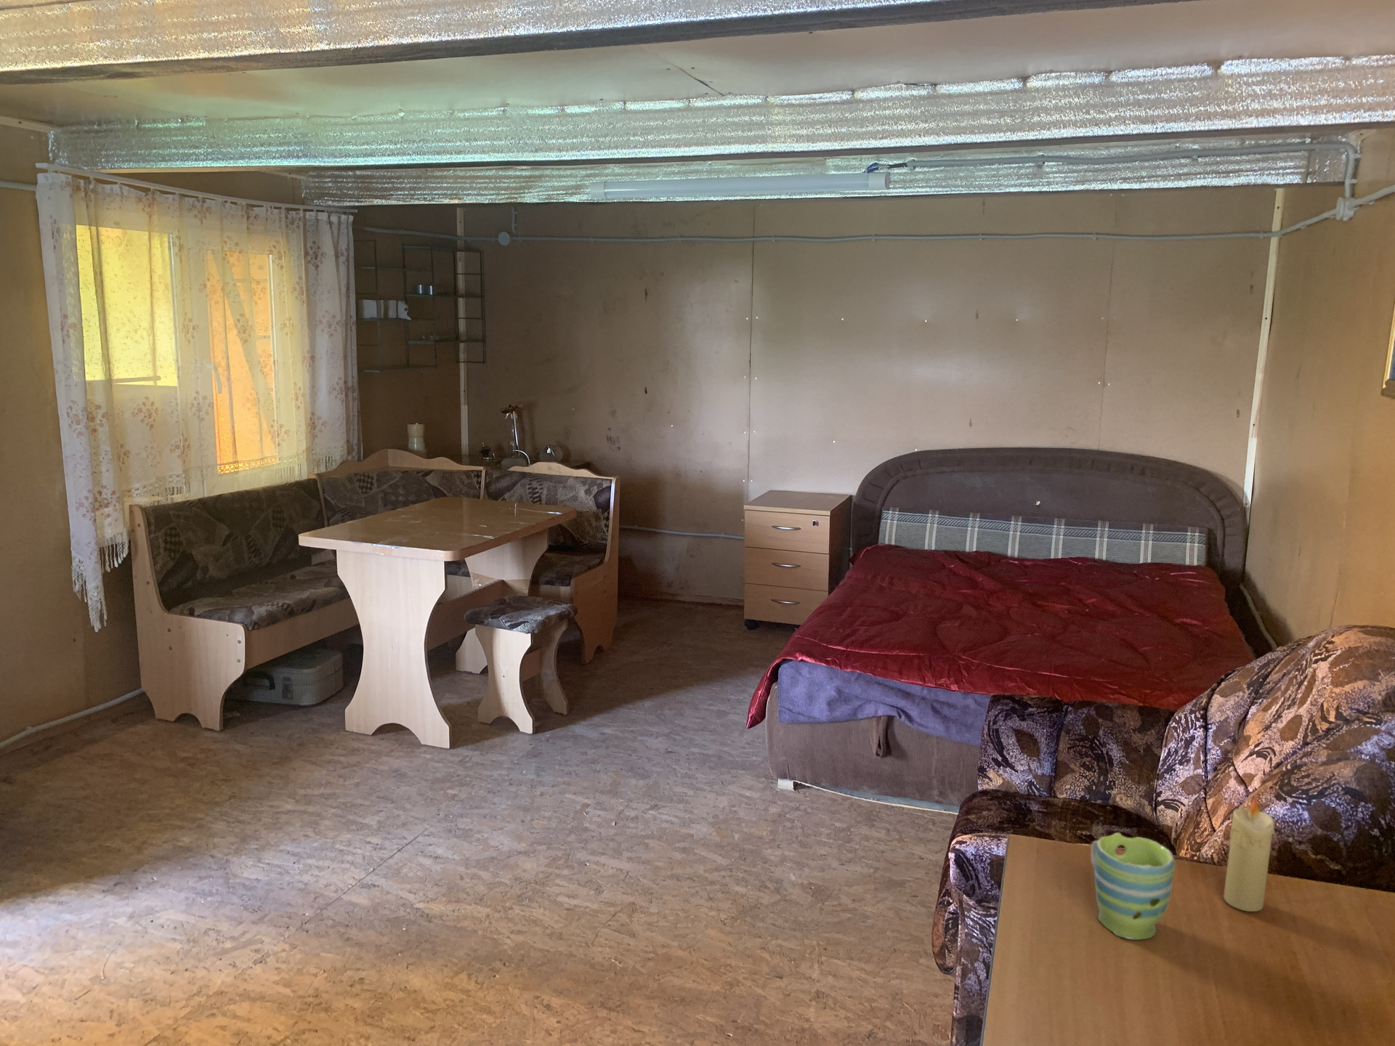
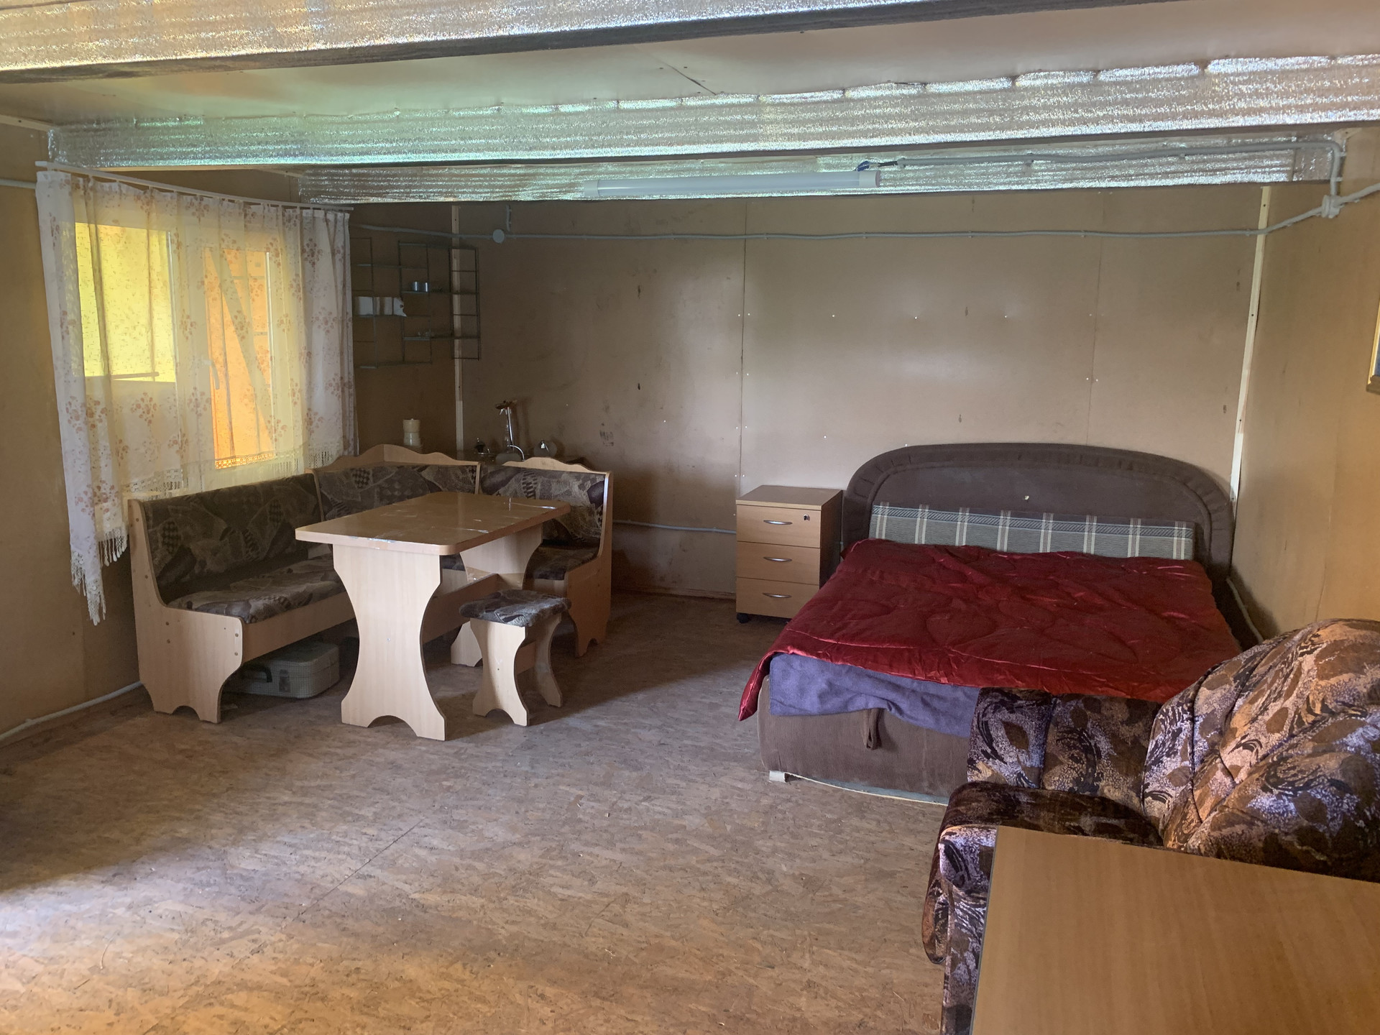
- mug (1123, 880)
- candle (1250, 850)
